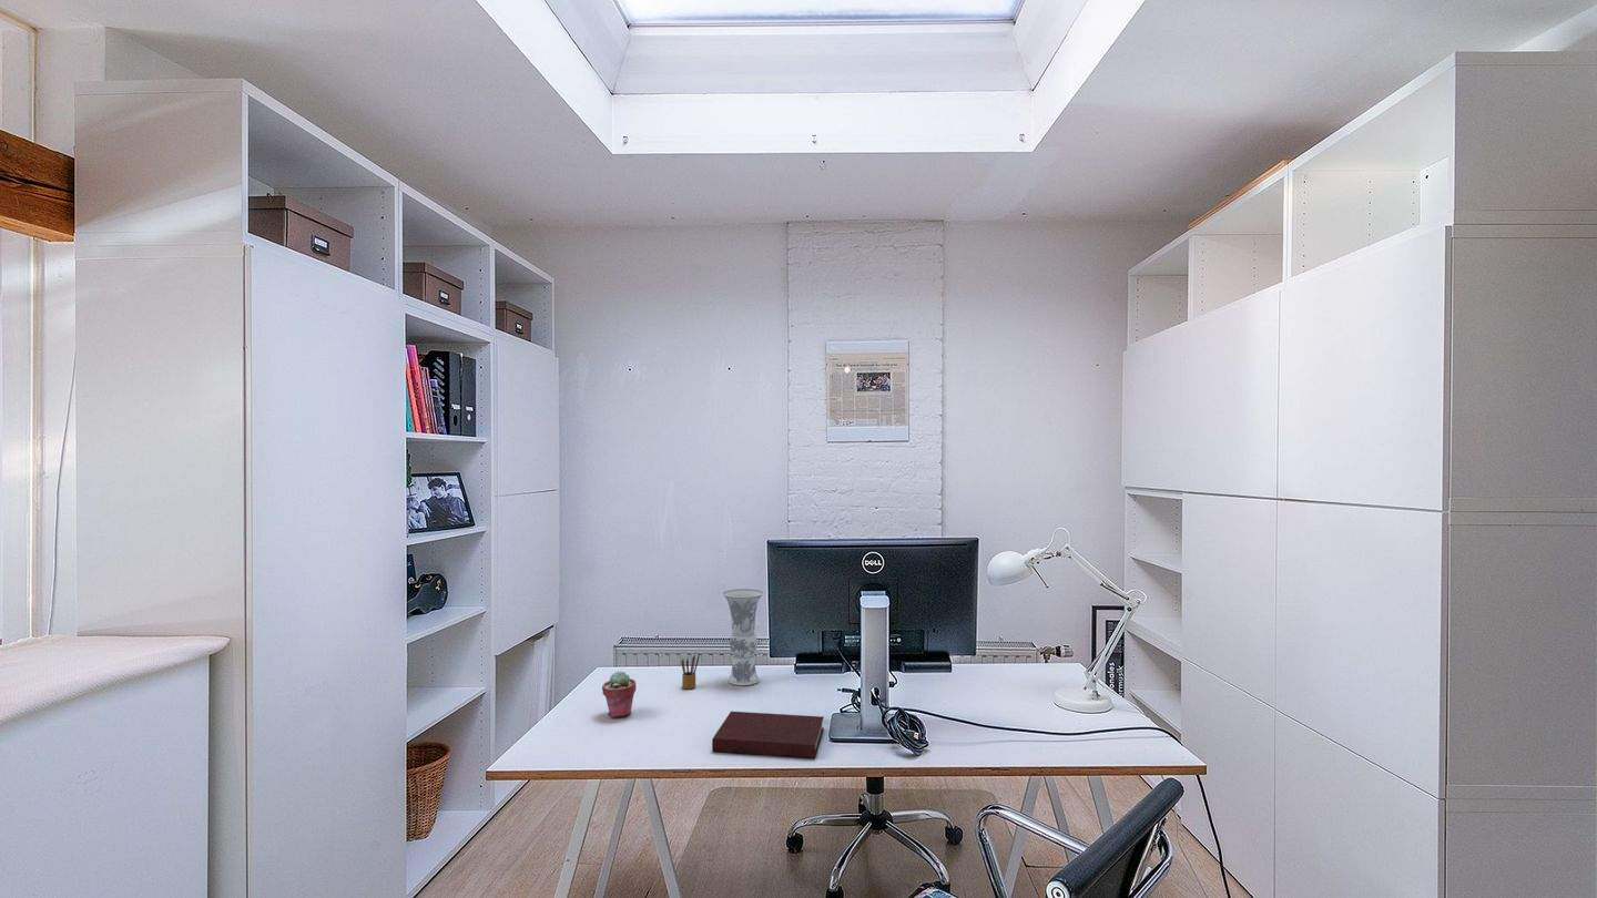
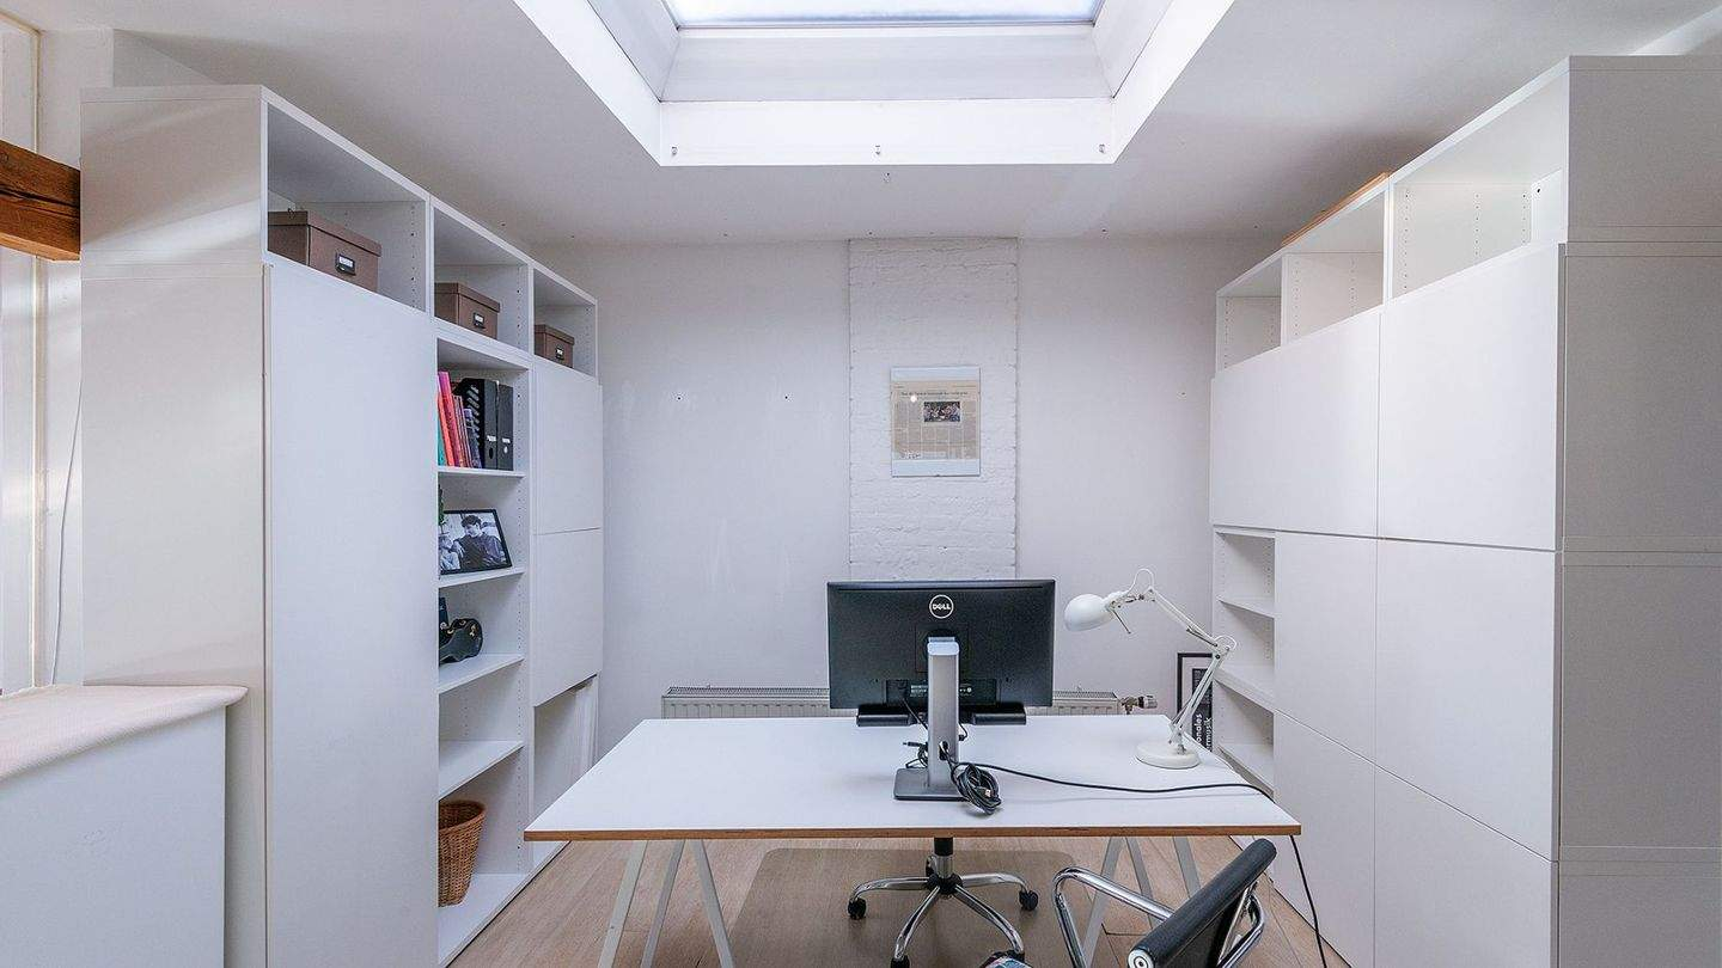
- pencil box (688, 671)
- potted succulent (619, 692)
- notebook (770, 733)
- vase (742, 636)
